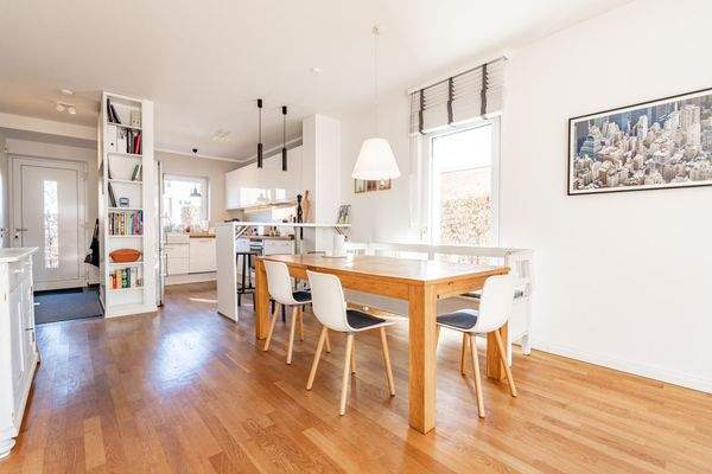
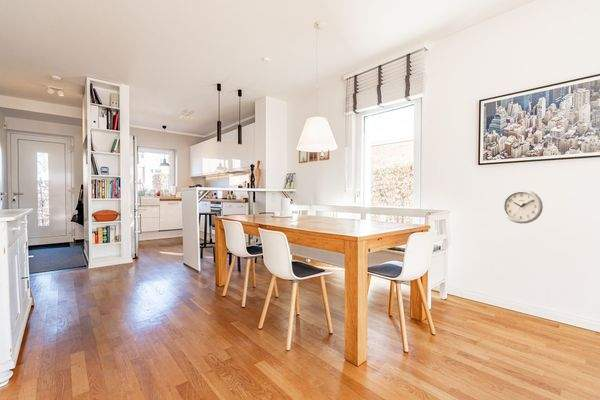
+ wall clock (521, 206)
